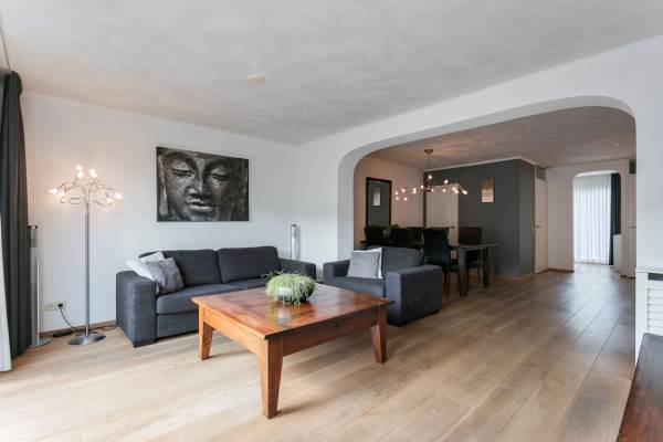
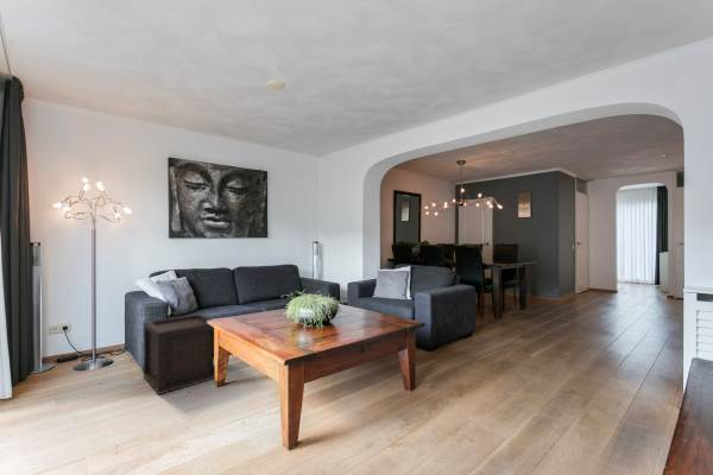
+ storage box (181, 349)
